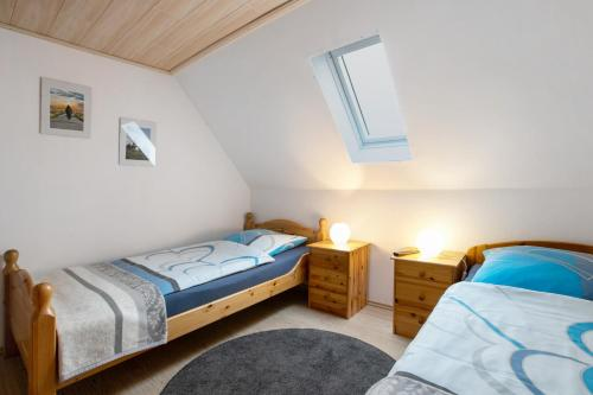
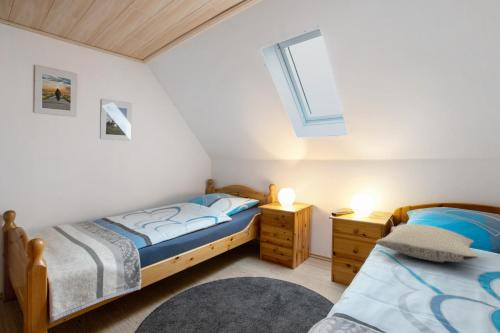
+ pillow (425, 240)
